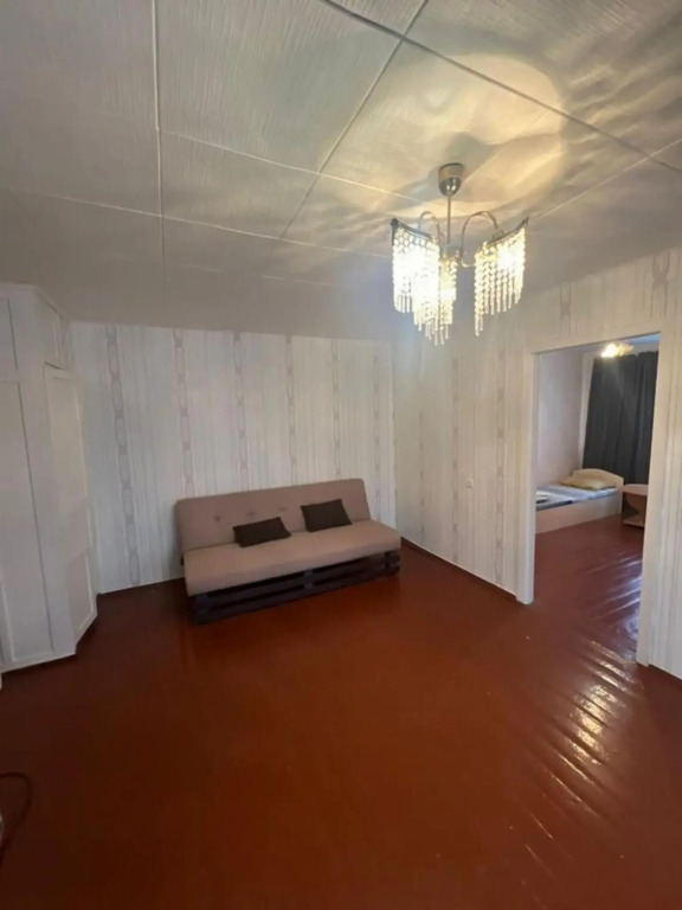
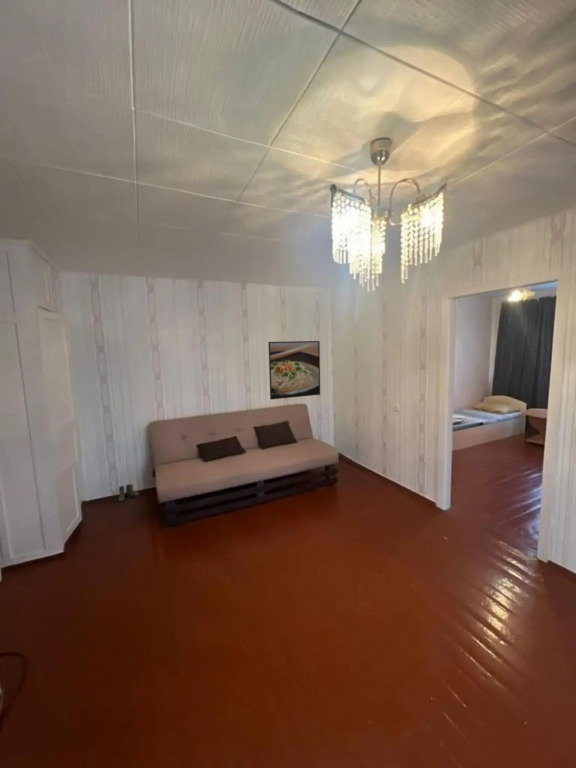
+ boots (126, 492)
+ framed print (295, 369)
